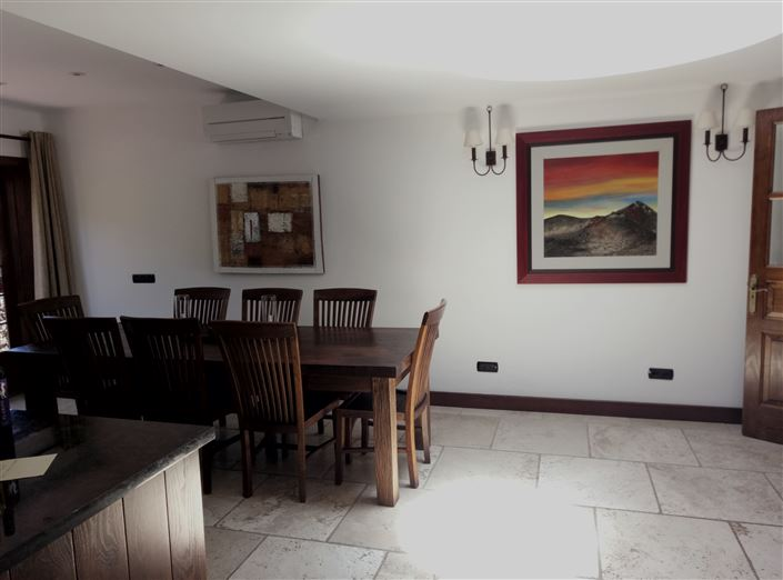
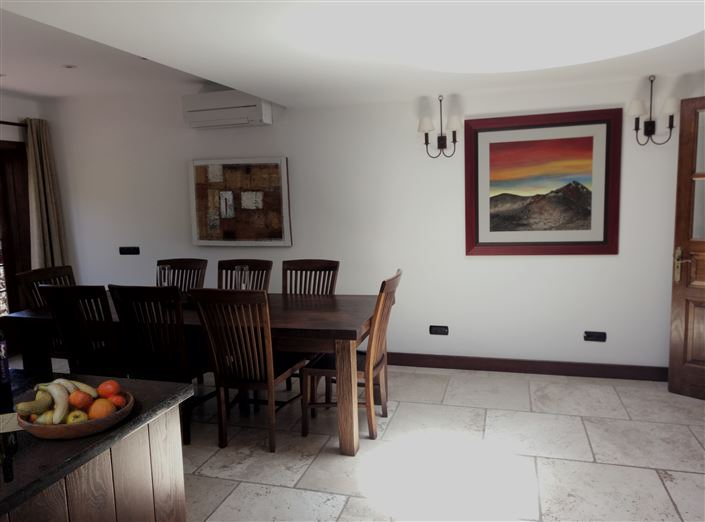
+ fruit bowl (76, 401)
